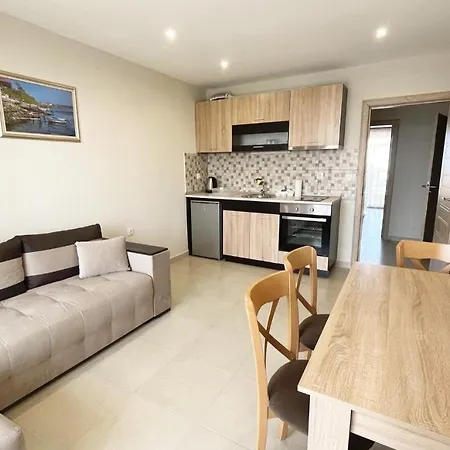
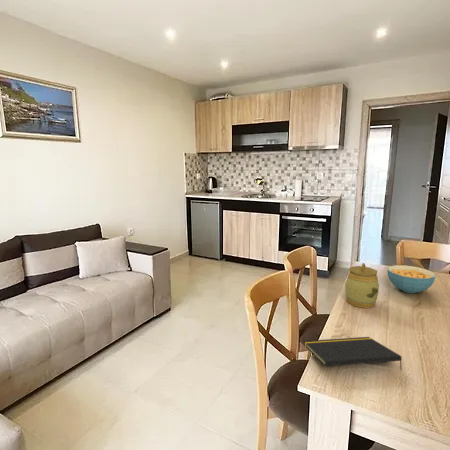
+ jar (362, 282)
+ notepad (349, 350)
+ cereal bowl (409, 281)
